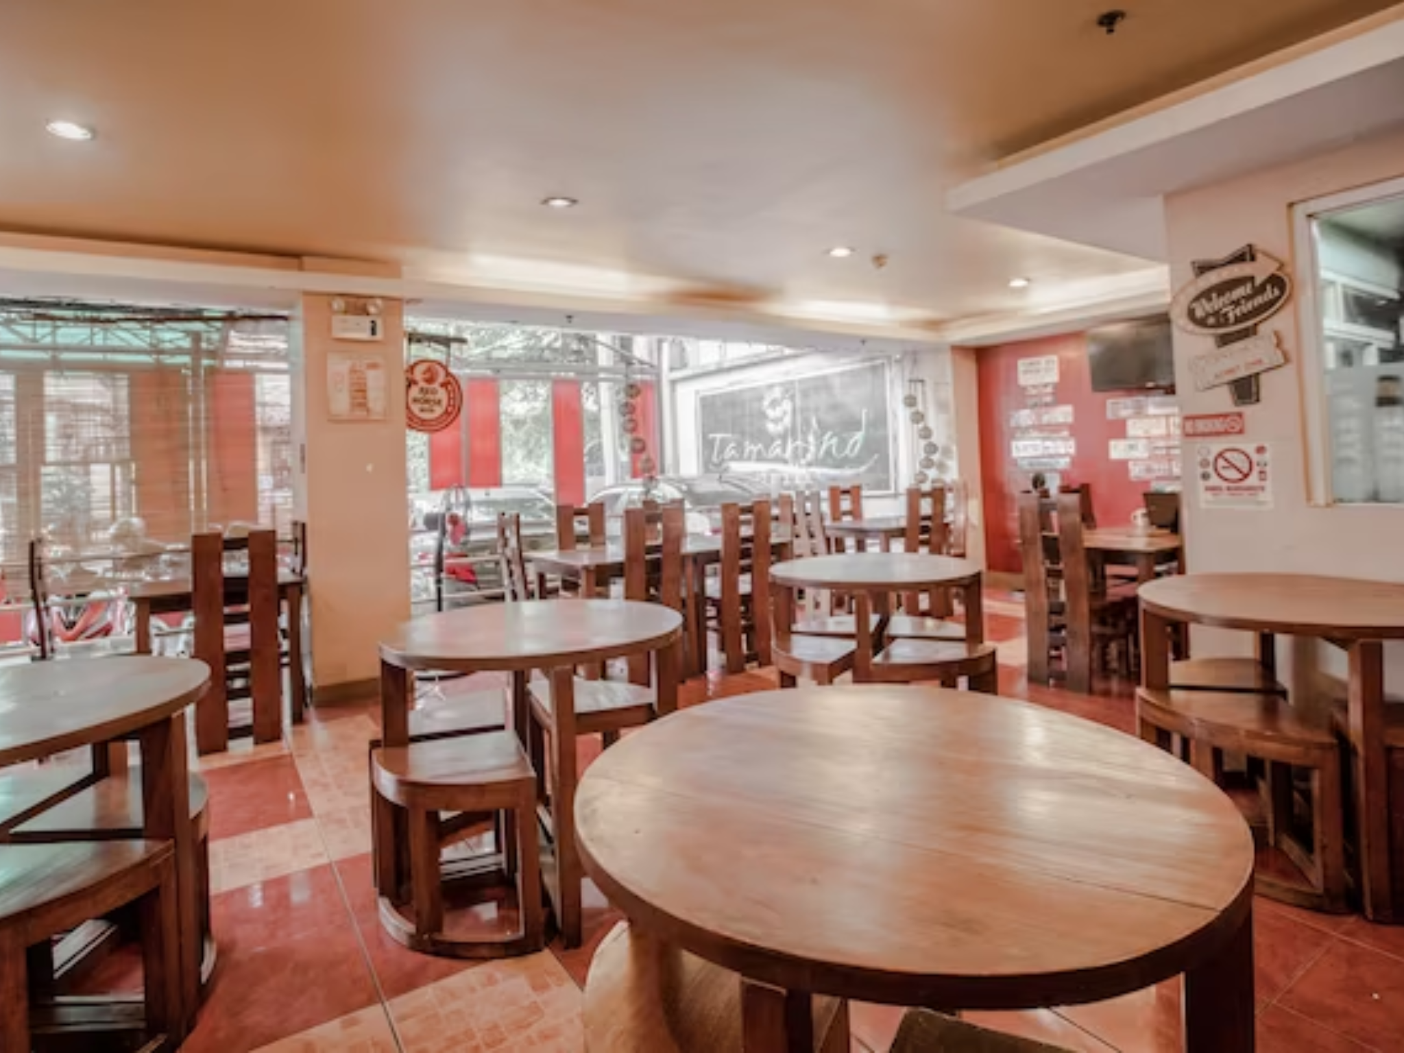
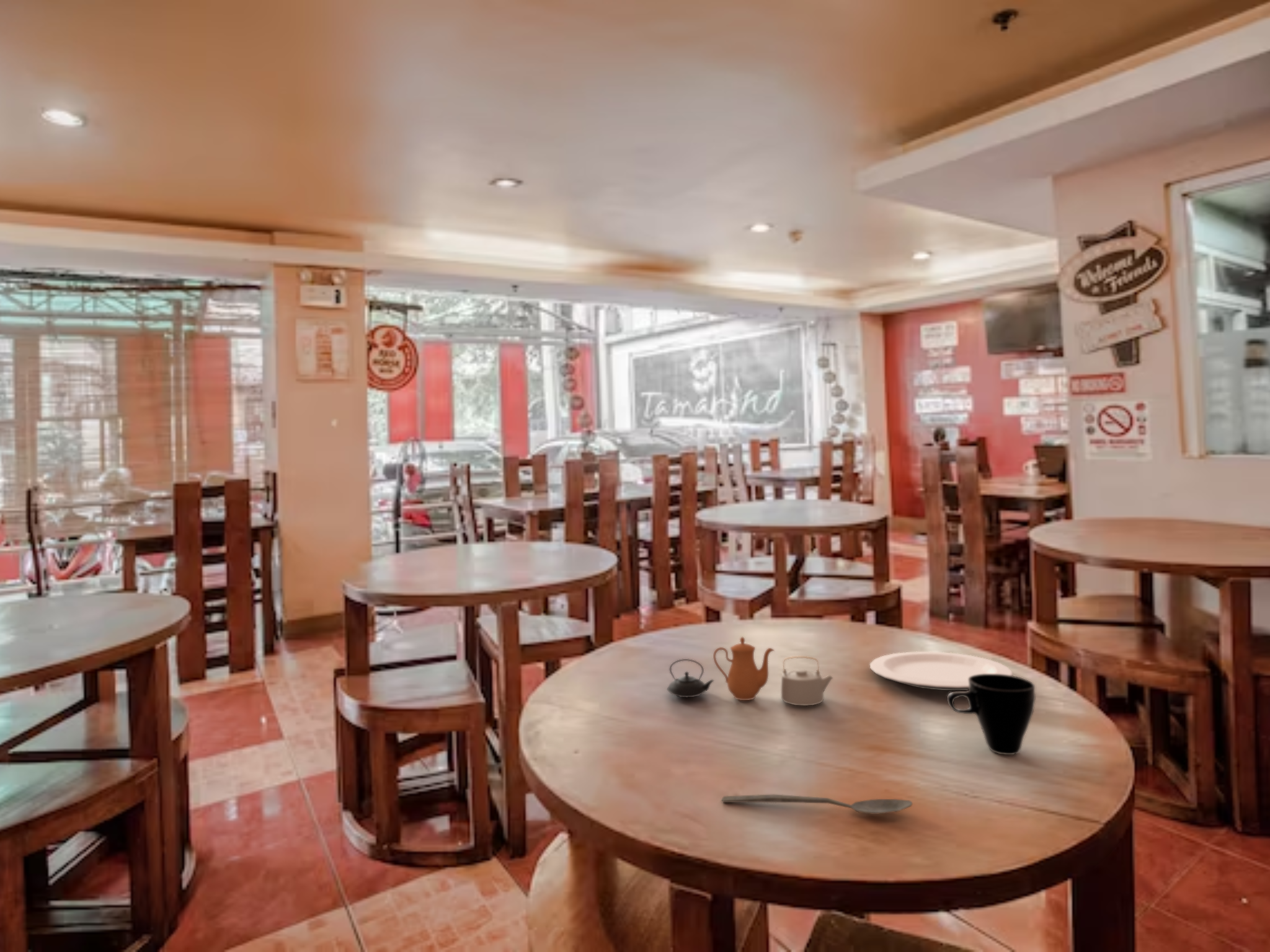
+ teapot (747, 667)
+ cup (991, 715)
+ spoon (814, 801)
+ plate (938, 672)
